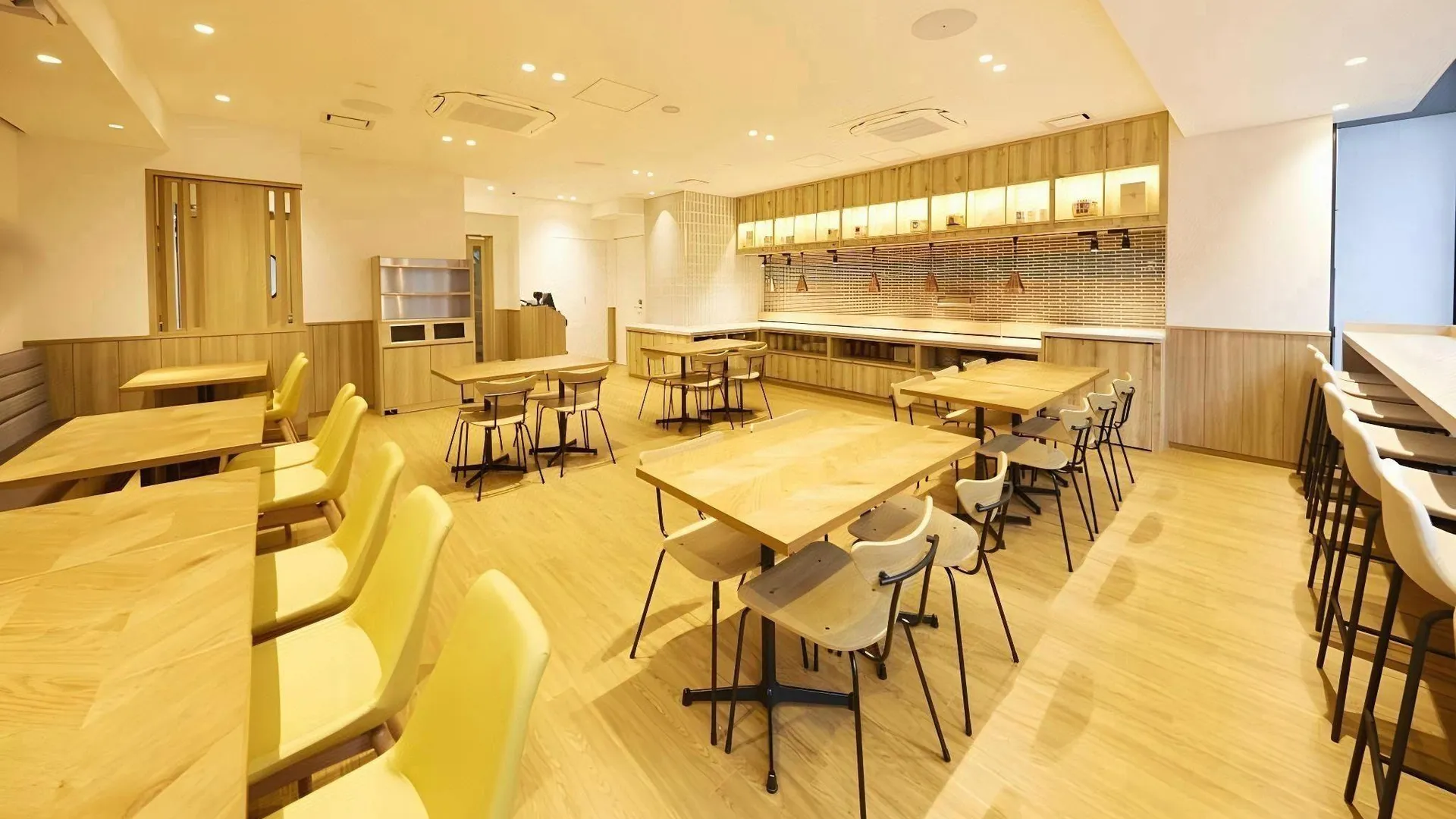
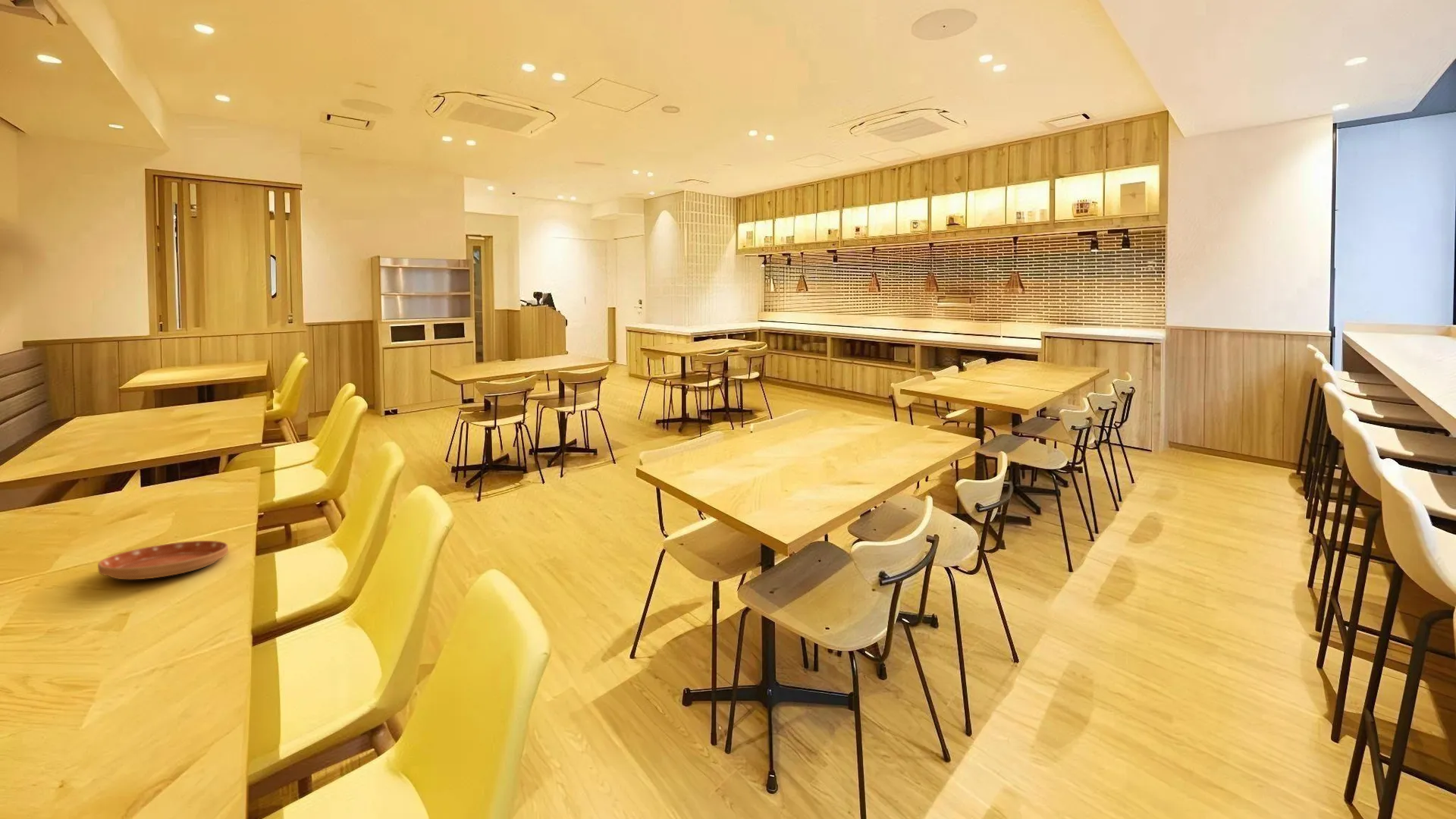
+ saucer (166, 560)
